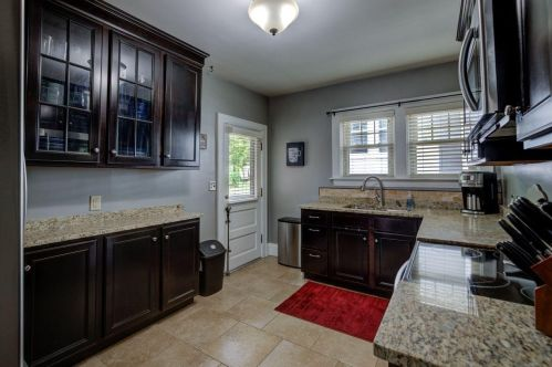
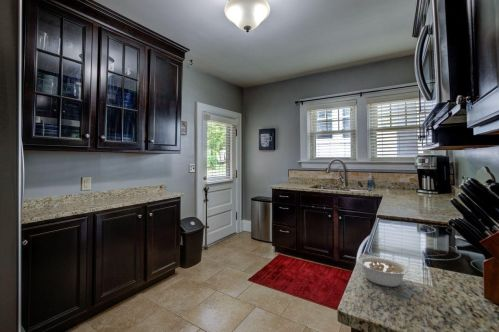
+ legume (384, 271)
